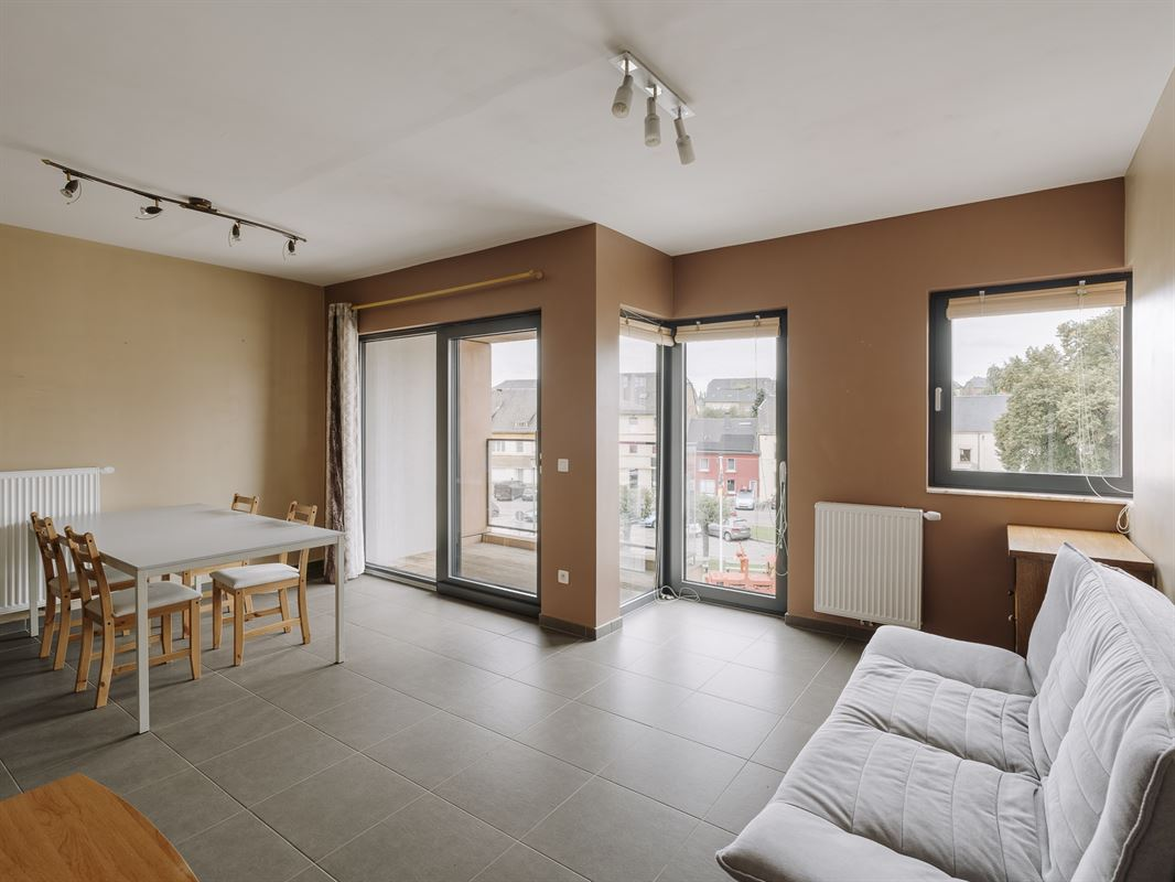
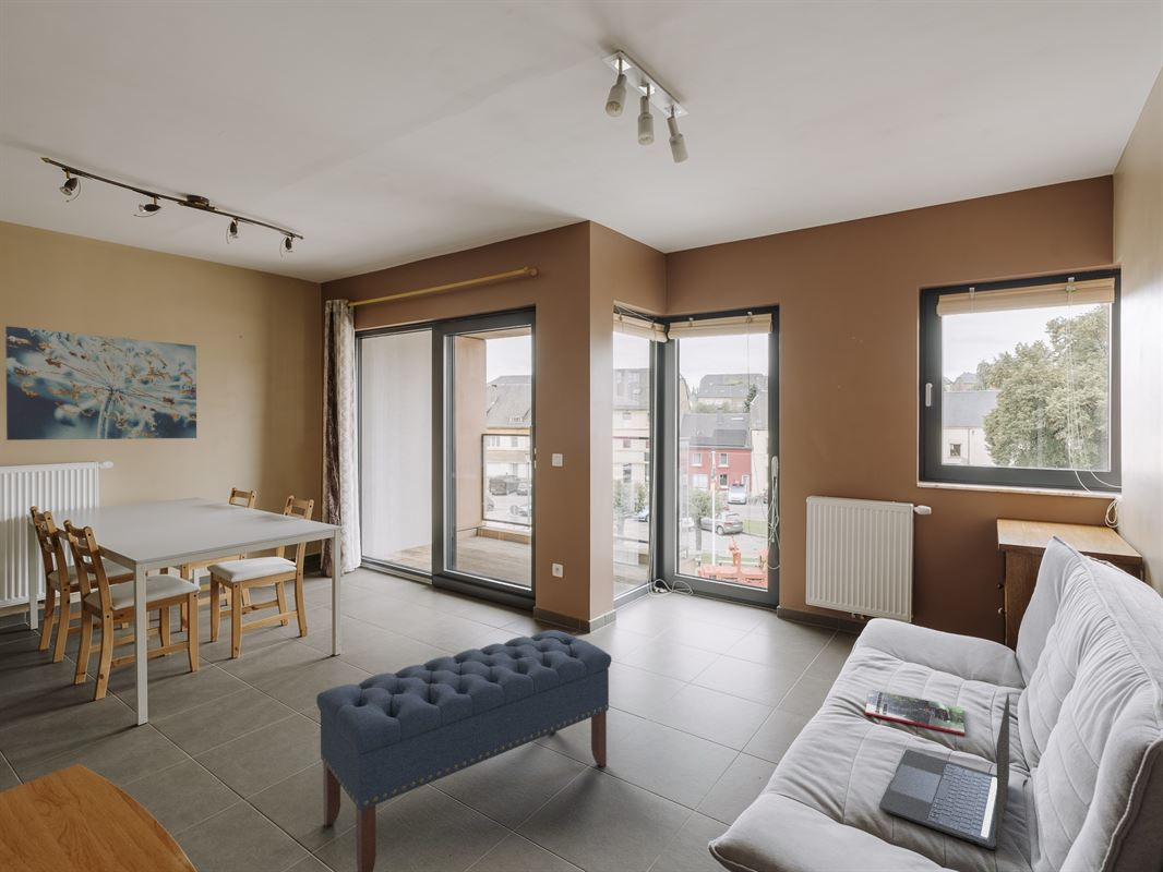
+ laptop (945, 760)
+ bench (476, 727)
+ wall art (110, 388)
+ magazine (913, 710)
